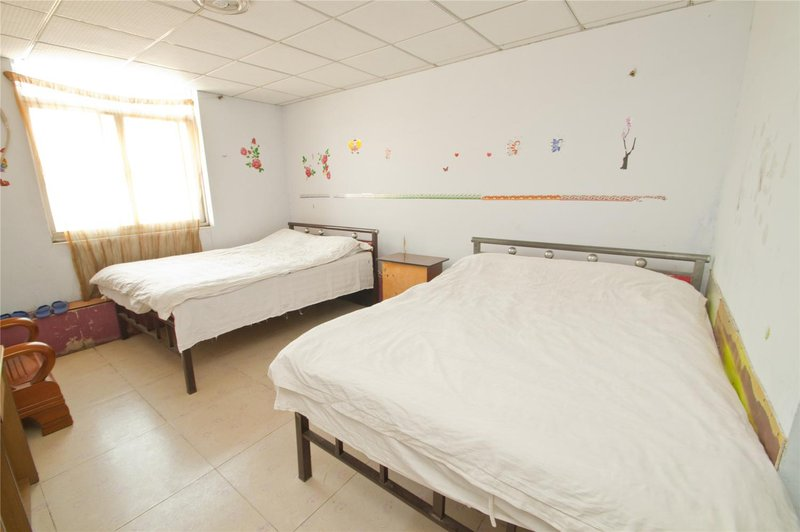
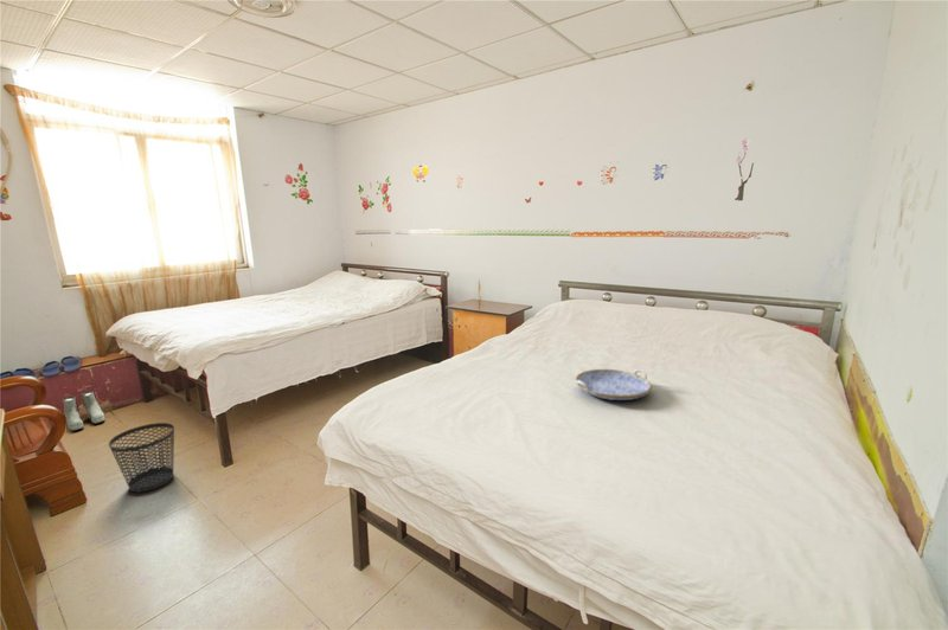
+ serving tray (611, 382)
+ wastebasket (147, 458)
+ boots (85, 409)
